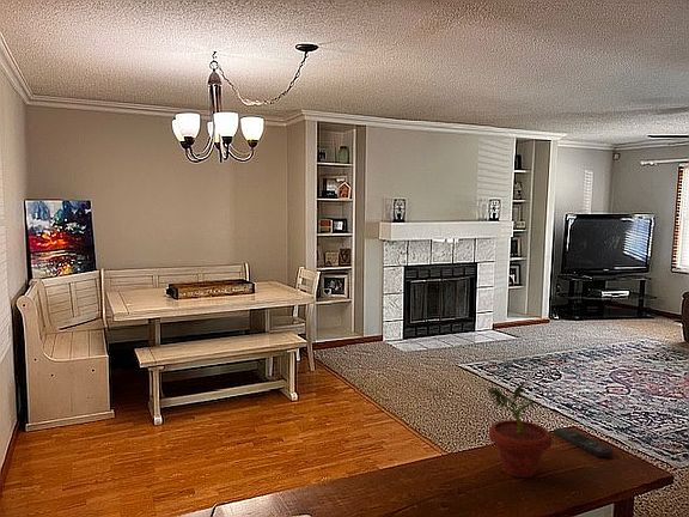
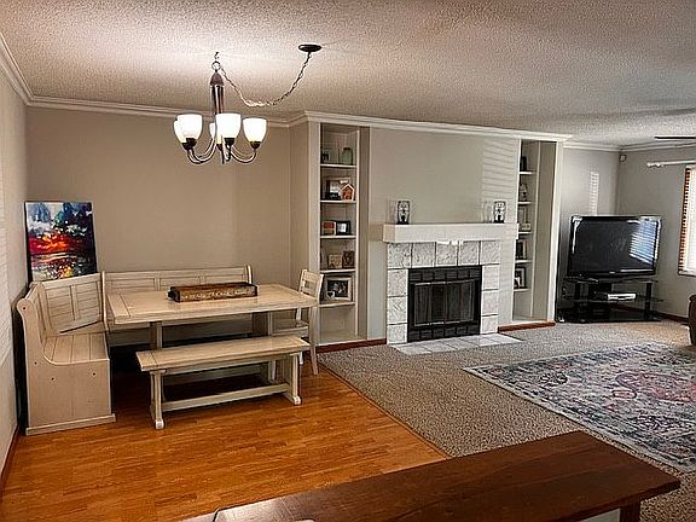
- remote control (581, 440)
- potted plant (518, 424)
